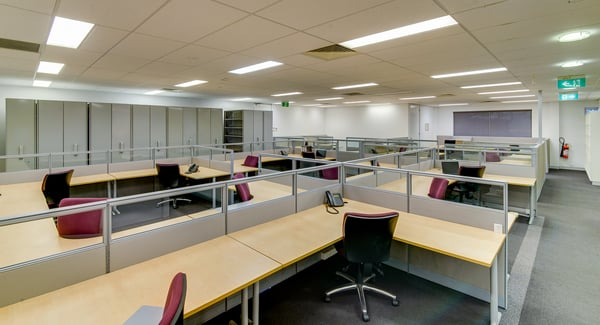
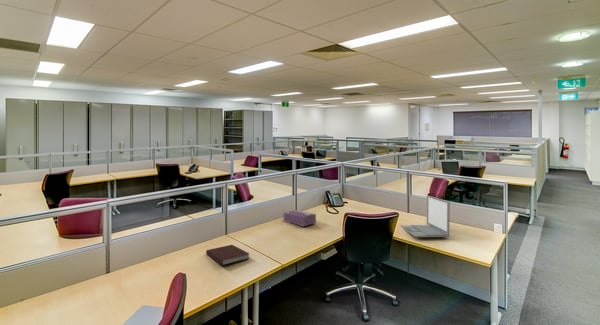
+ tissue box (299, 217)
+ laptop (427, 214)
+ notebook (227, 254)
